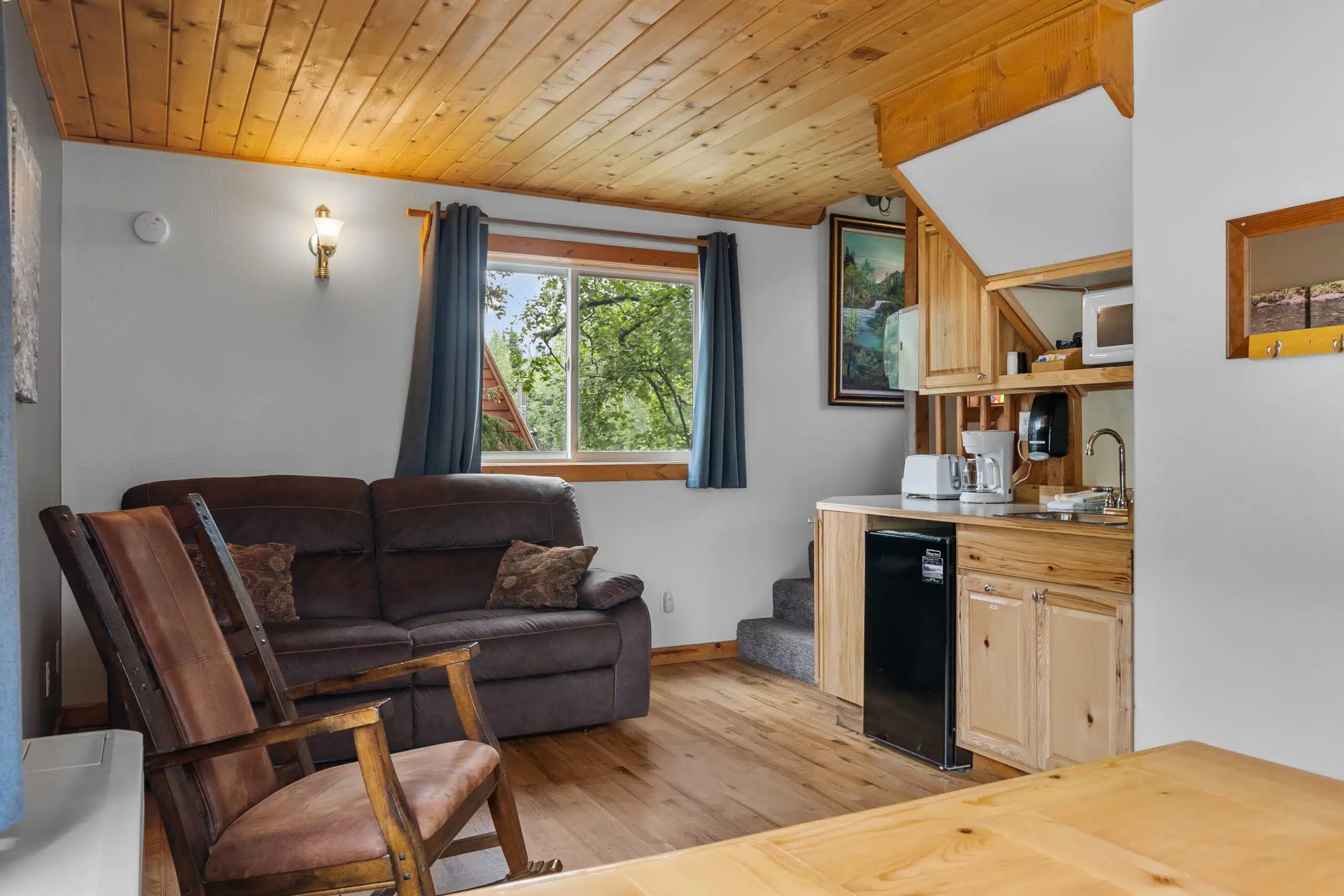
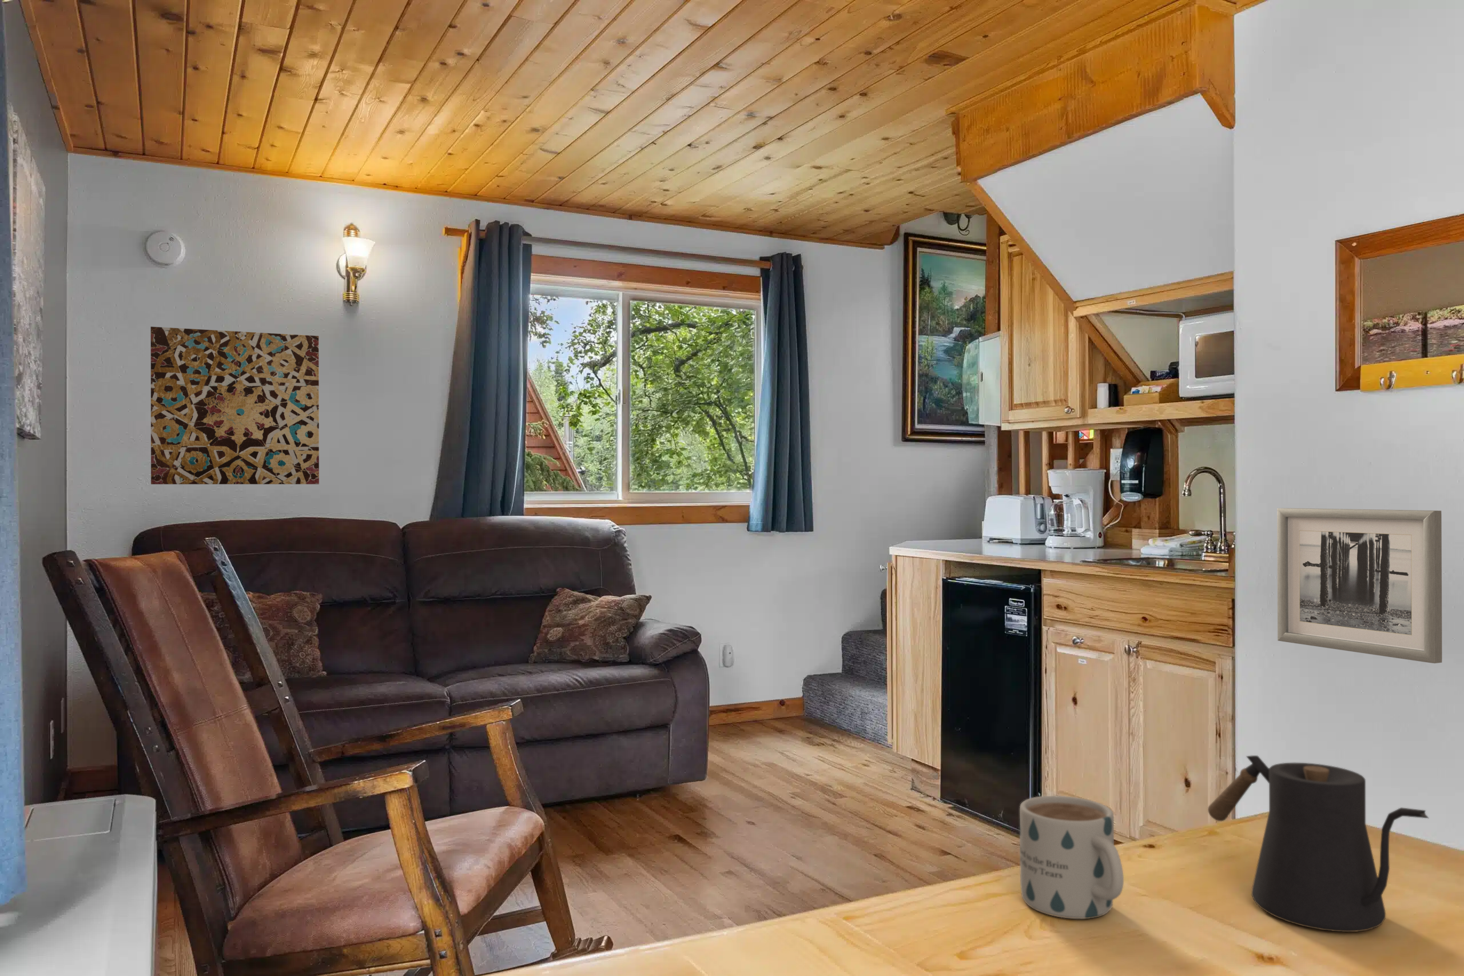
+ wall art (237, 407)
+ kettle (1309, 837)
+ mug (1077, 861)
+ wall art (1354, 580)
